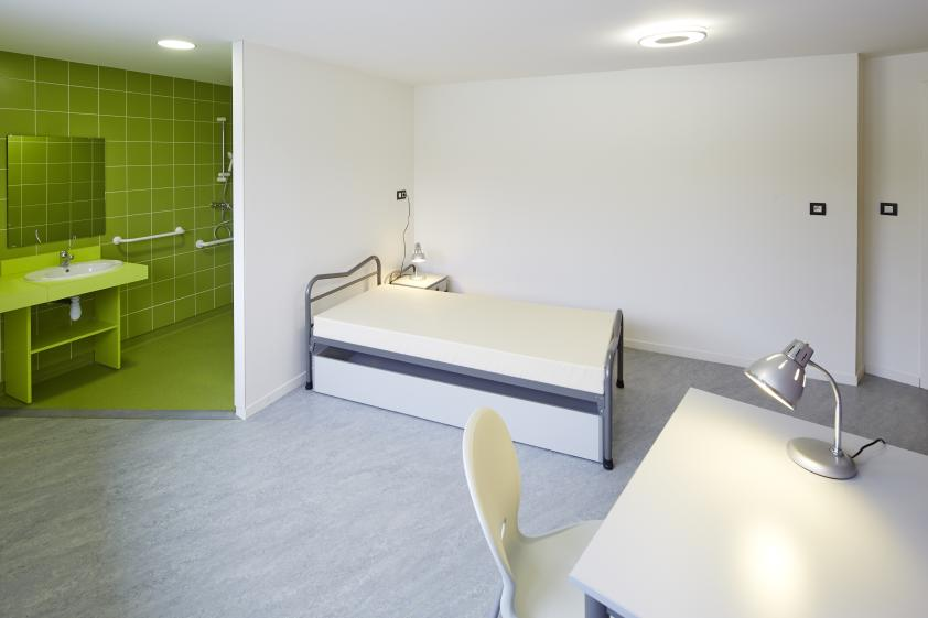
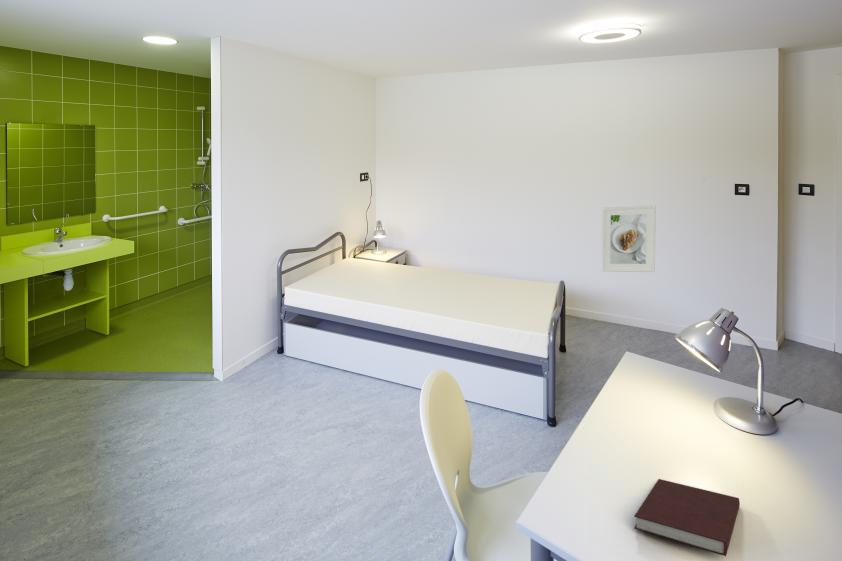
+ notebook (688, 512)
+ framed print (628, 239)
